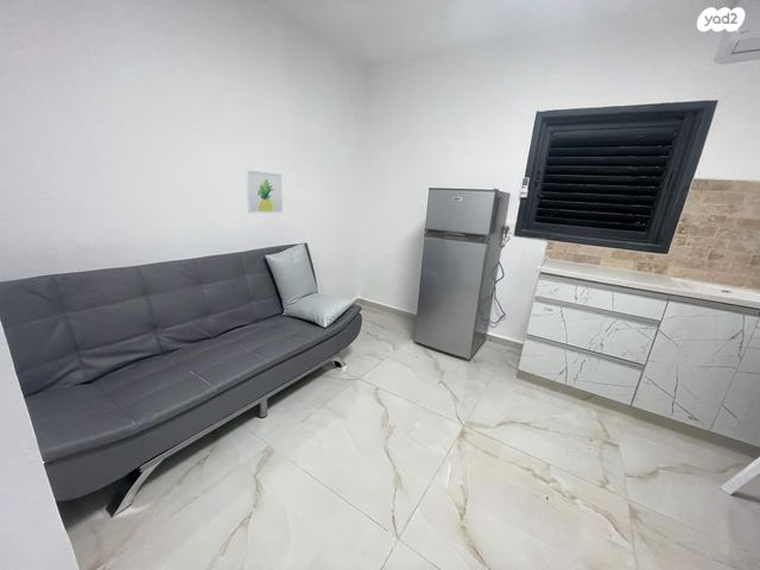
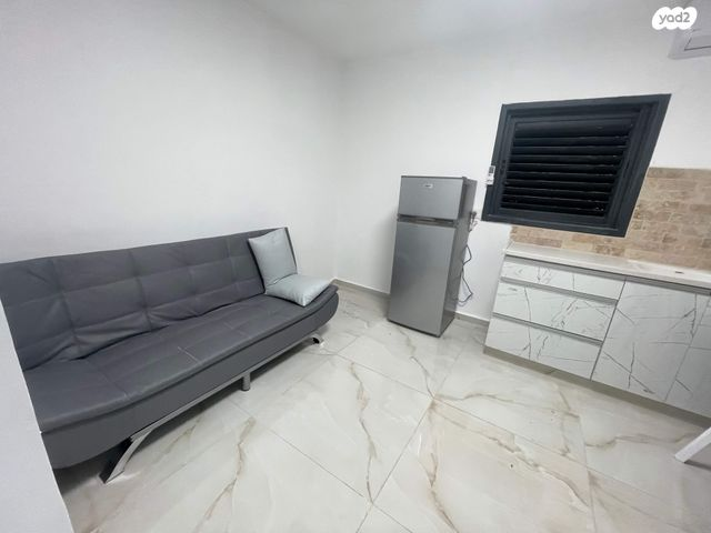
- wall art (265, 192)
